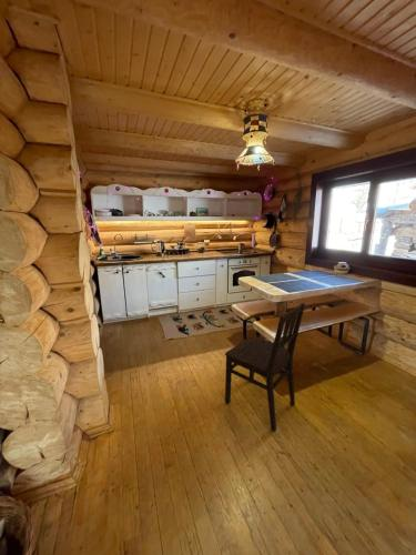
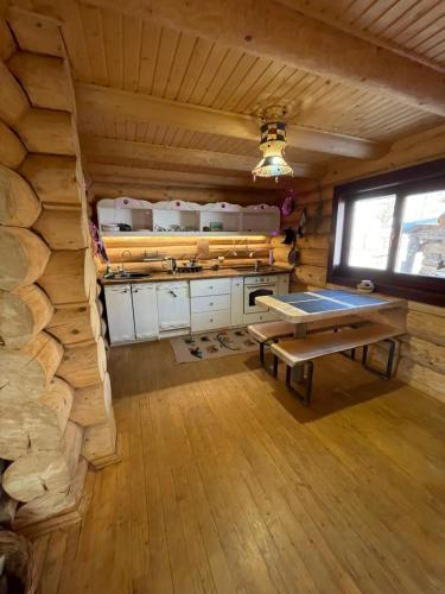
- dining chair (263, 354)
